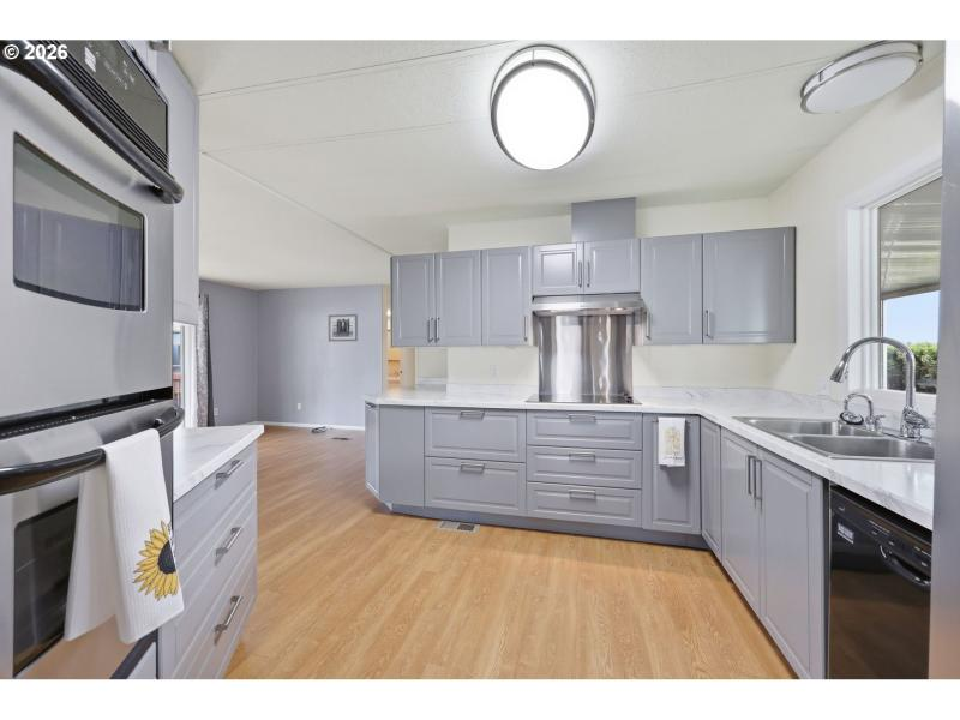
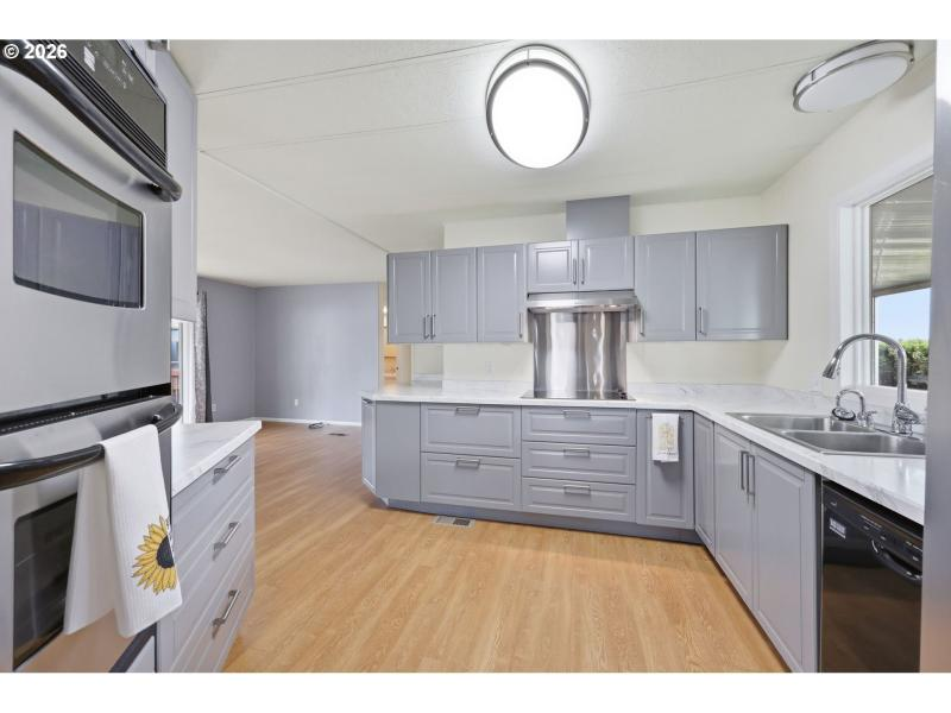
- wall art (342, 328)
